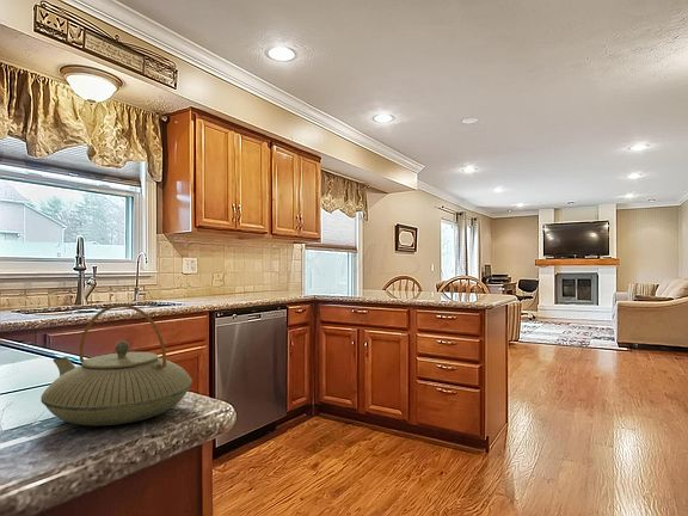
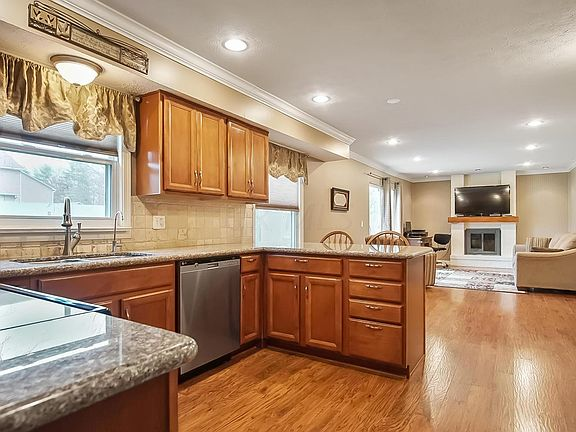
- teapot (113, 357)
